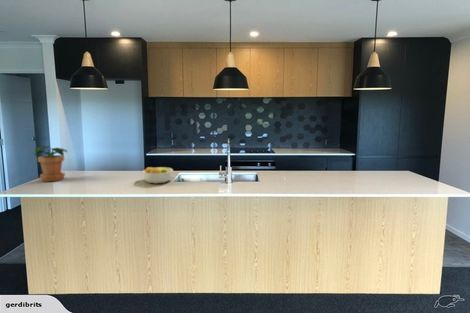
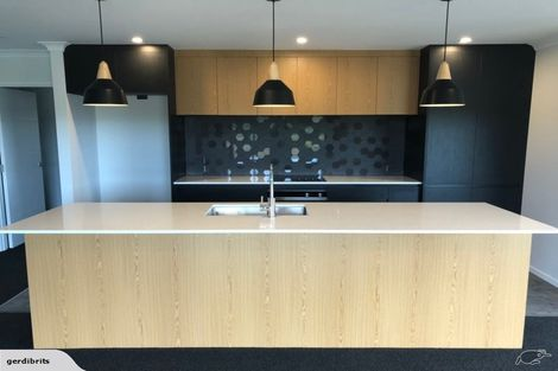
- potted plant (55, 162)
- fruit bowl (158, 173)
